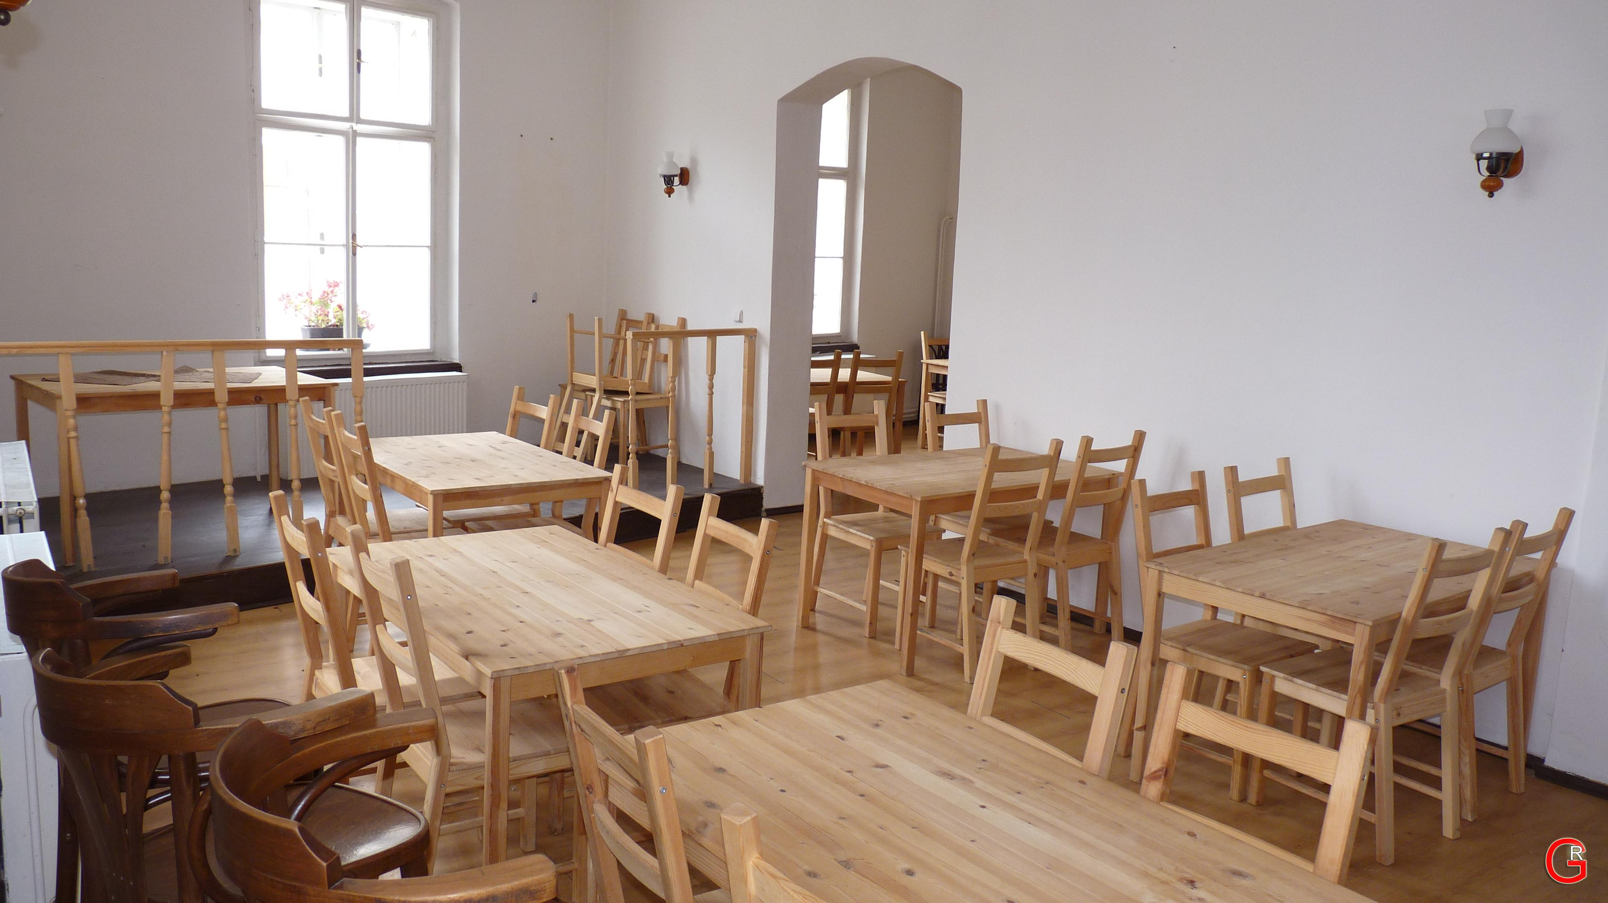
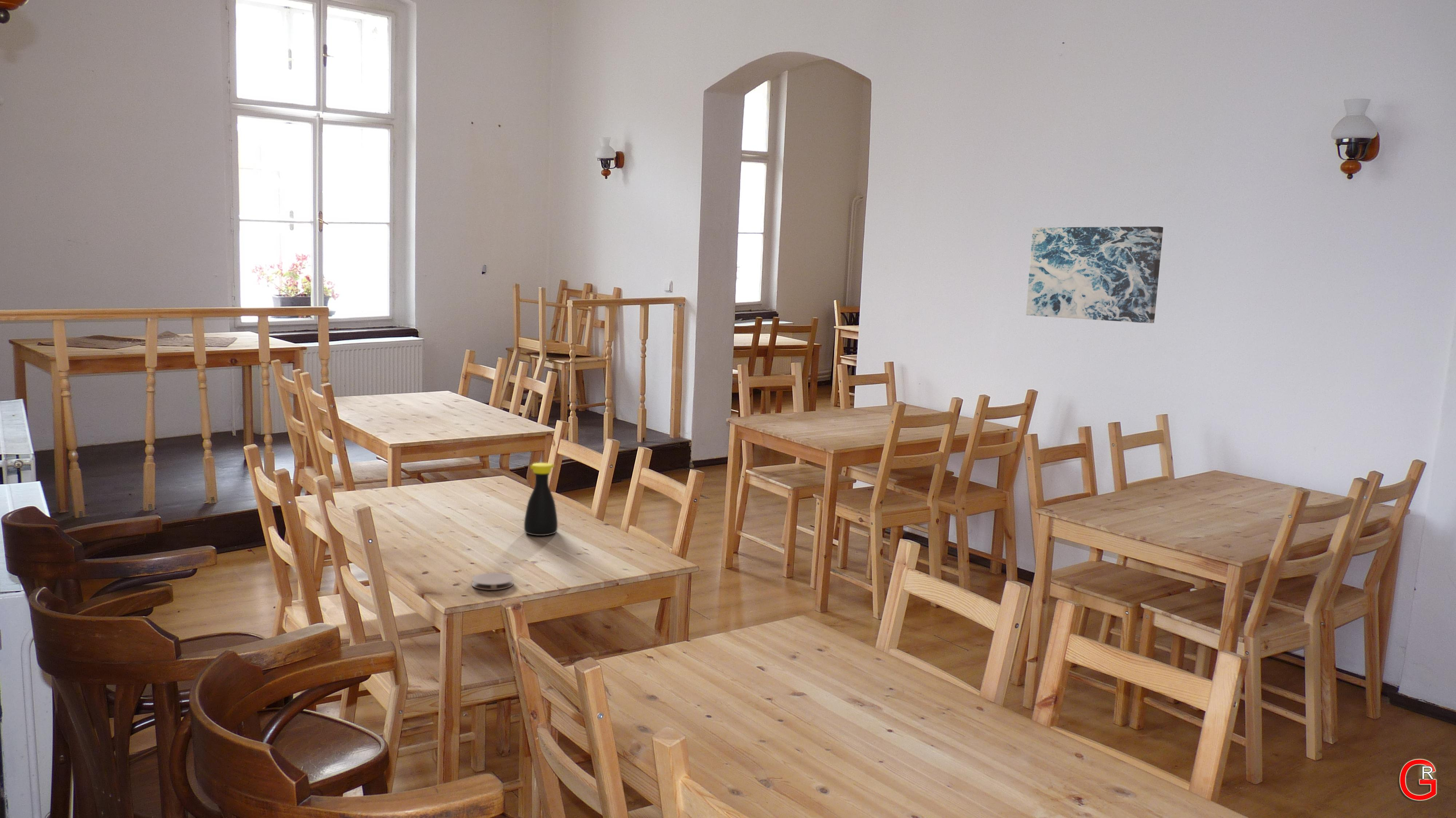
+ coaster (492, 581)
+ bottle (541, 498)
+ wall art (1091, 273)
